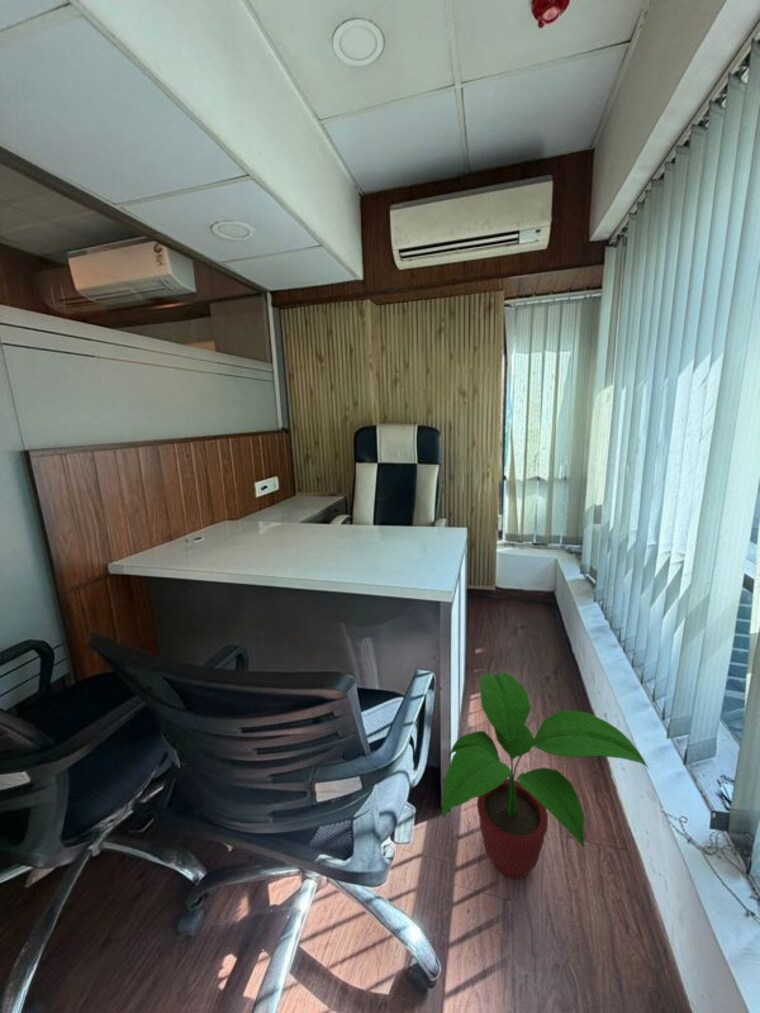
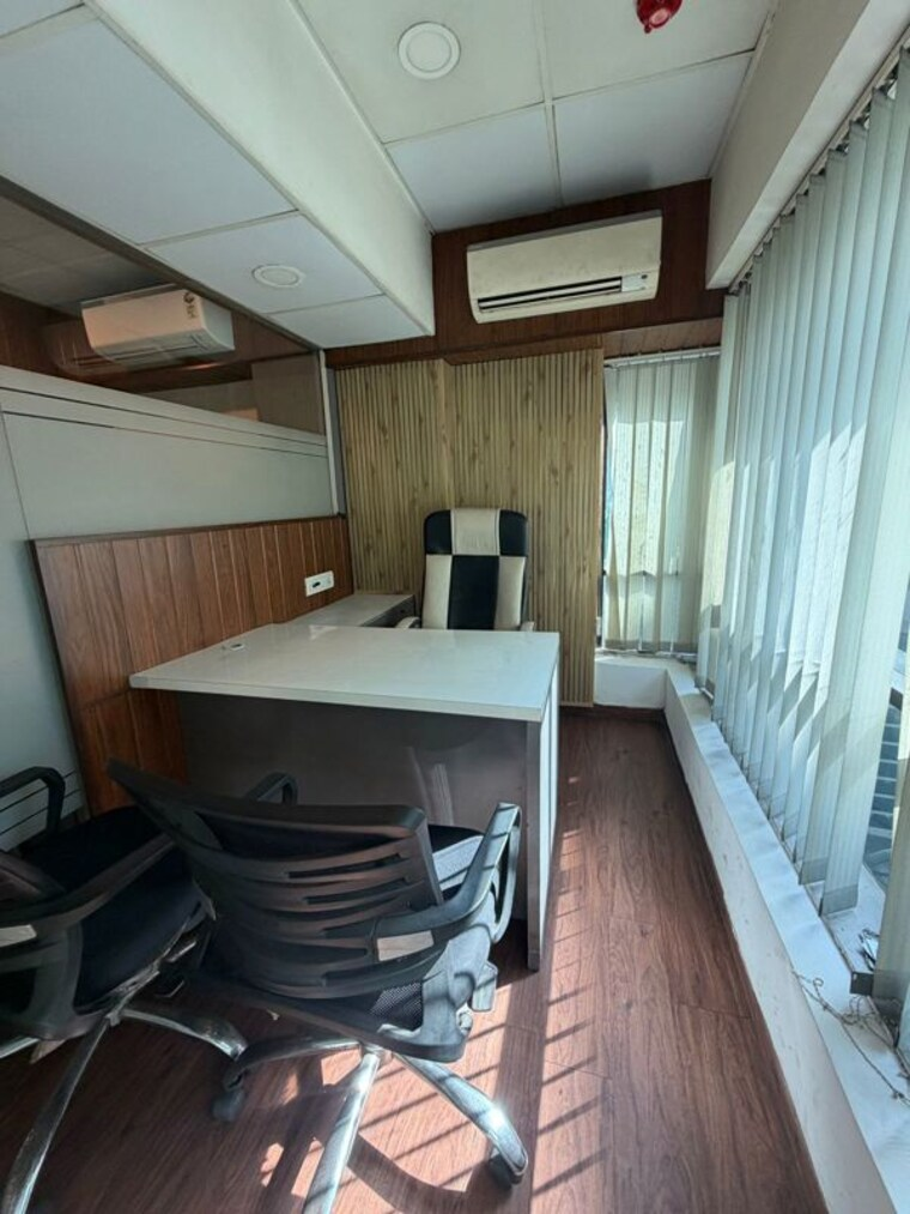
- potted plant (537, 779)
